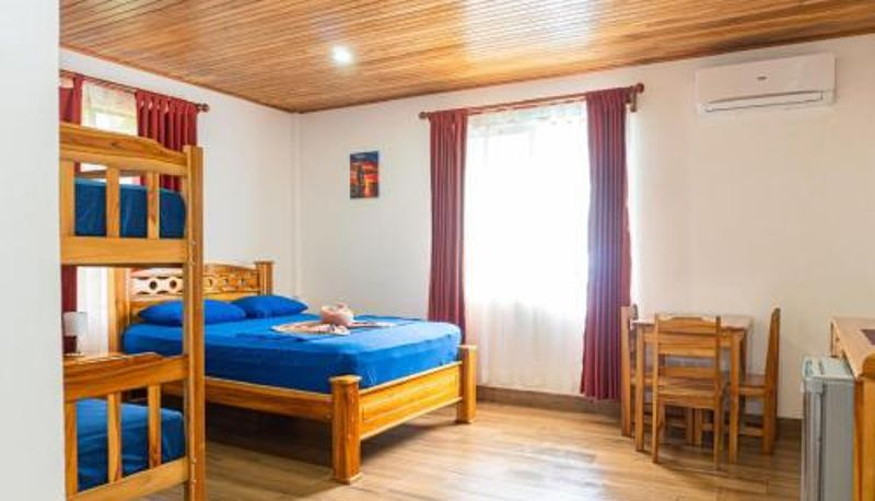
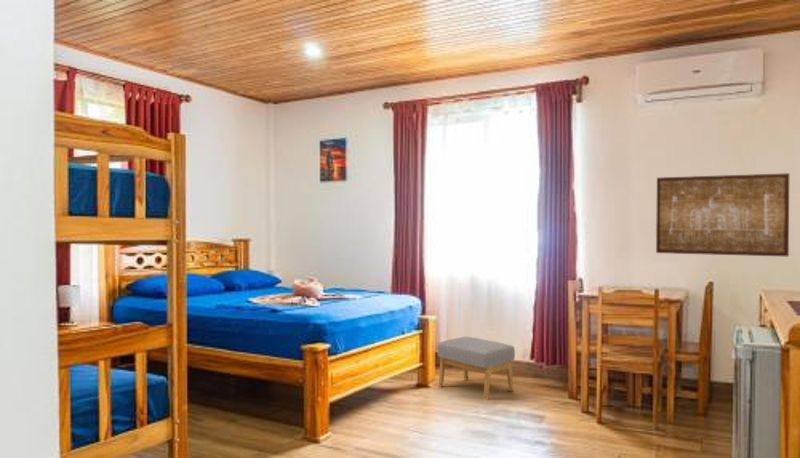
+ wall art (719, 215)
+ footstool (475, 365)
